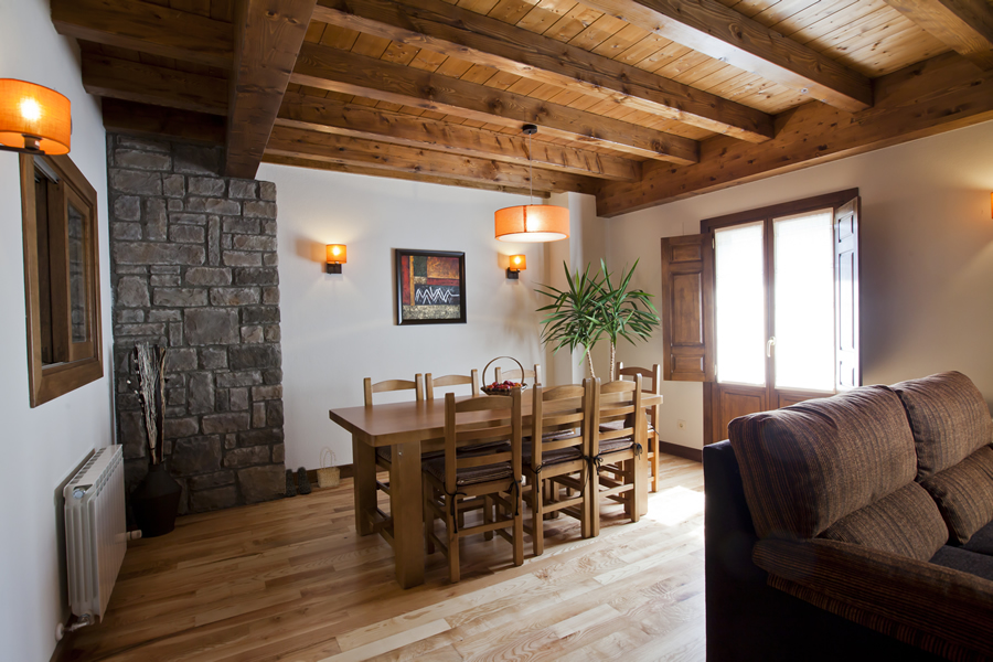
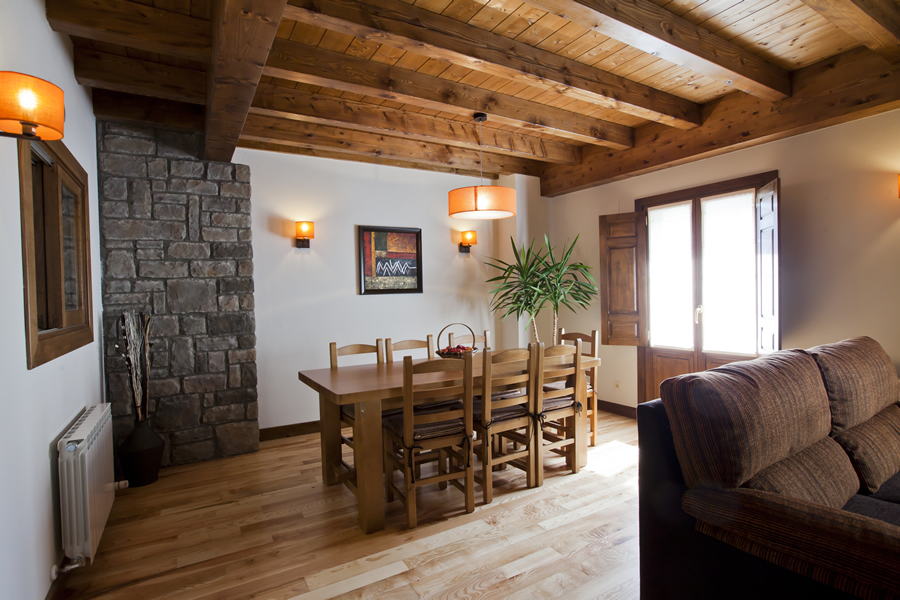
- basket (328, 468)
- boots (298, 480)
